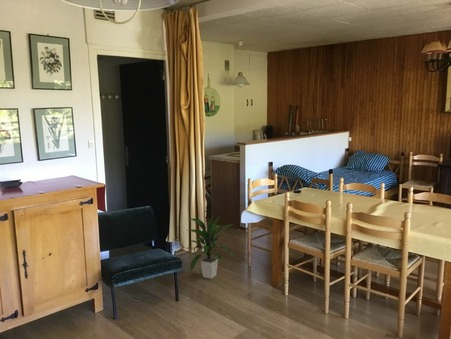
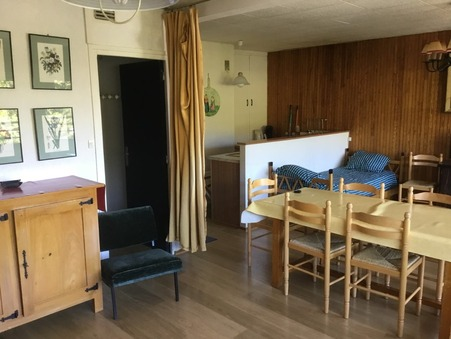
- indoor plant (207, 245)
